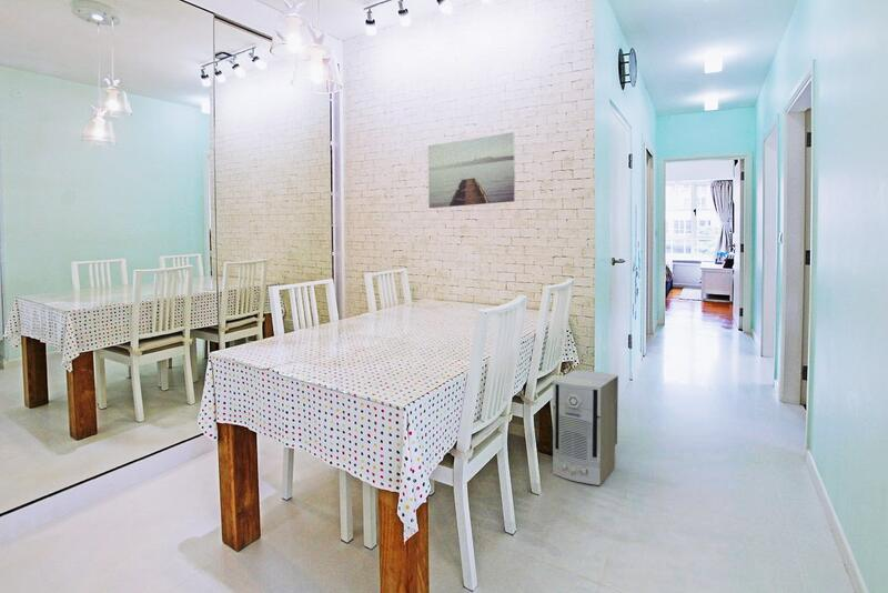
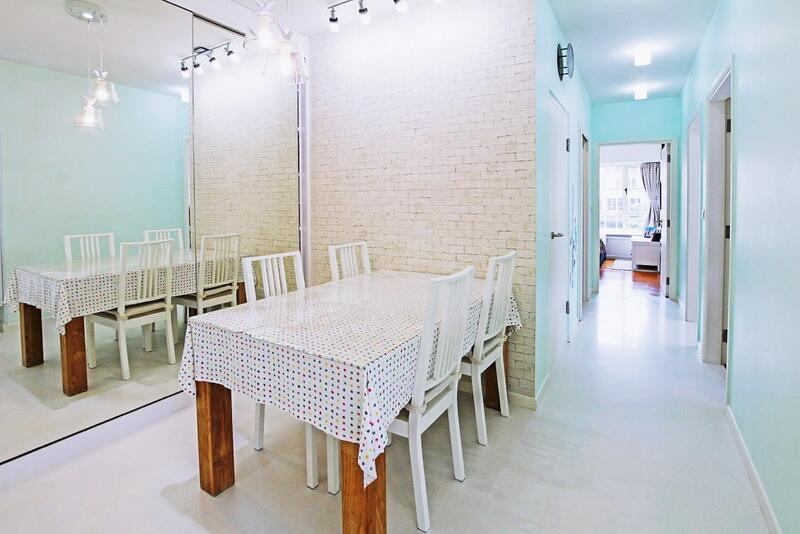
- air purifier (585, 424)
- wall art (468, 172)
